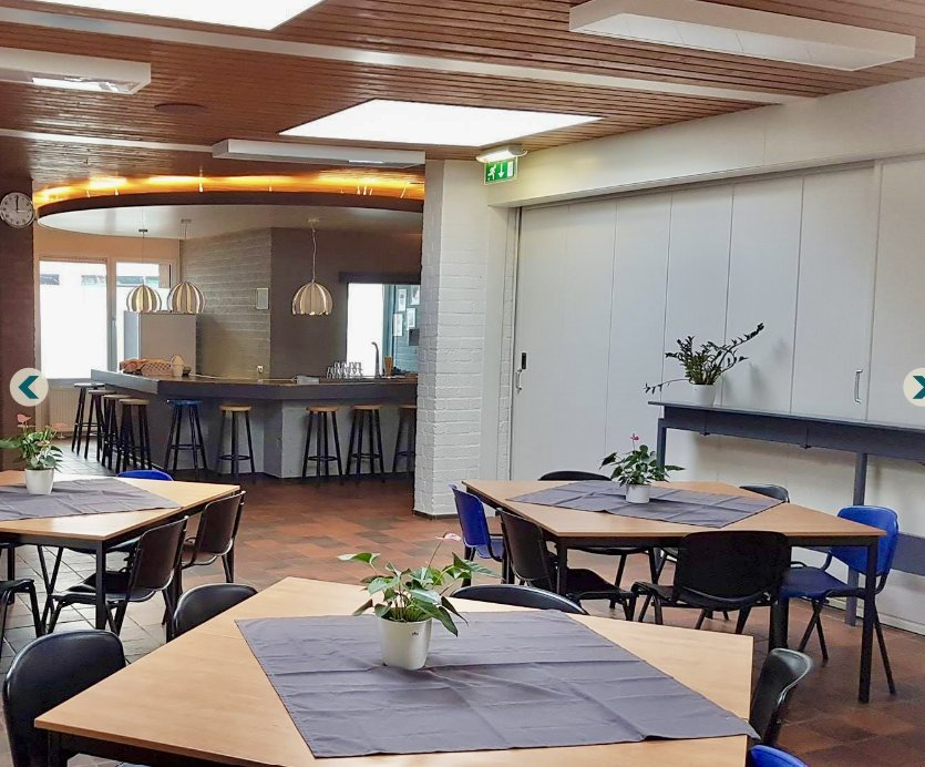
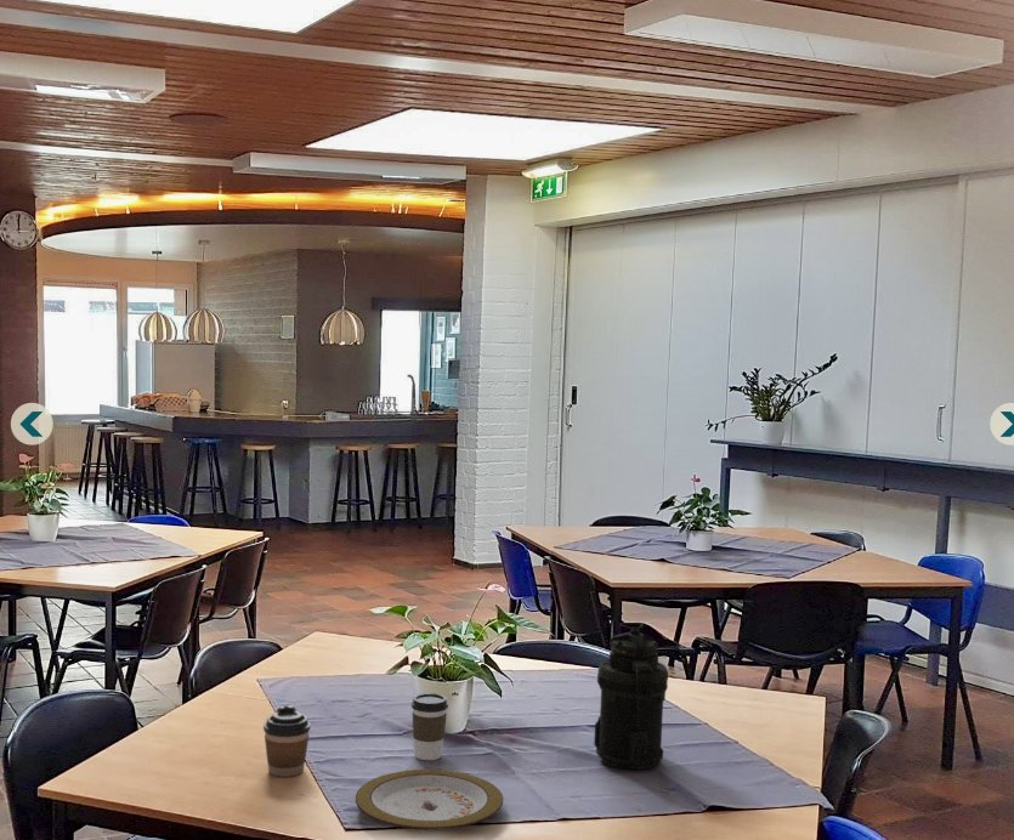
+ plate (429, 802)
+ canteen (635, 697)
+ coffee cup (287, 740)
+ coffee cup (429, 726)
